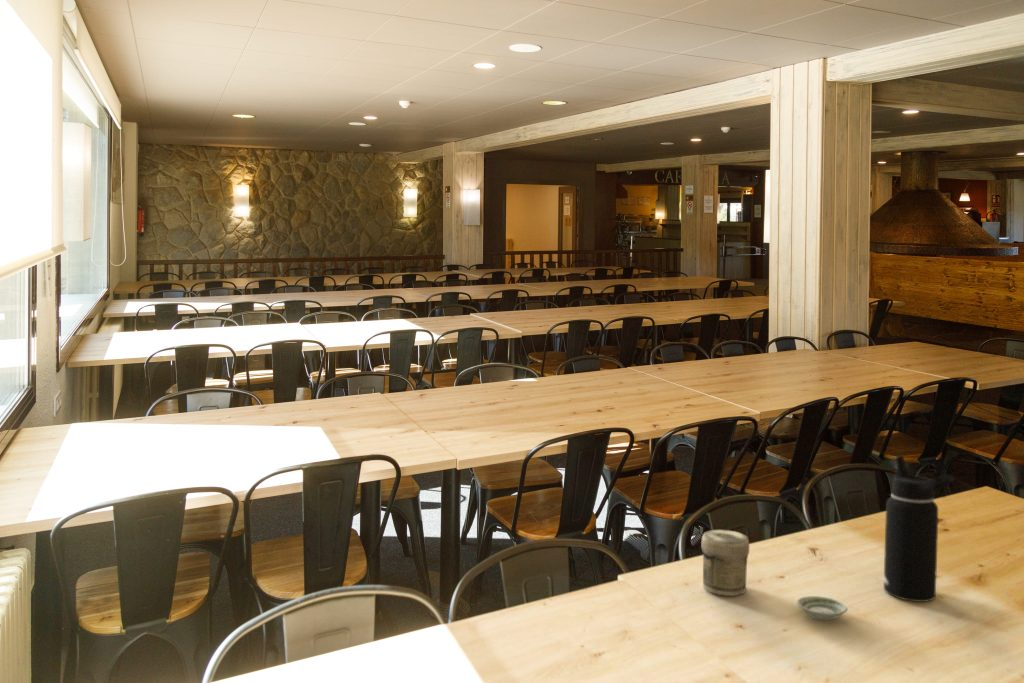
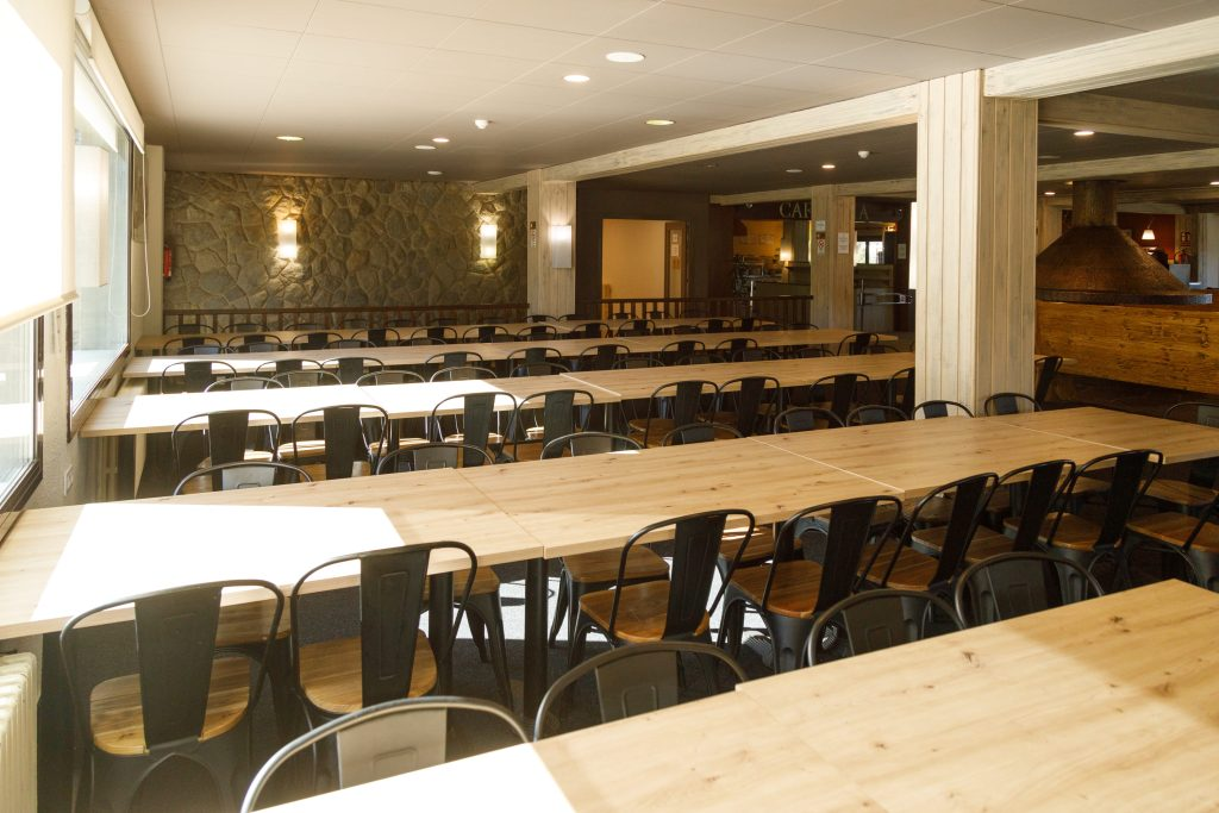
- water bottle (917, 528)
- saucer (821, 609)
- jar (724, 562)
